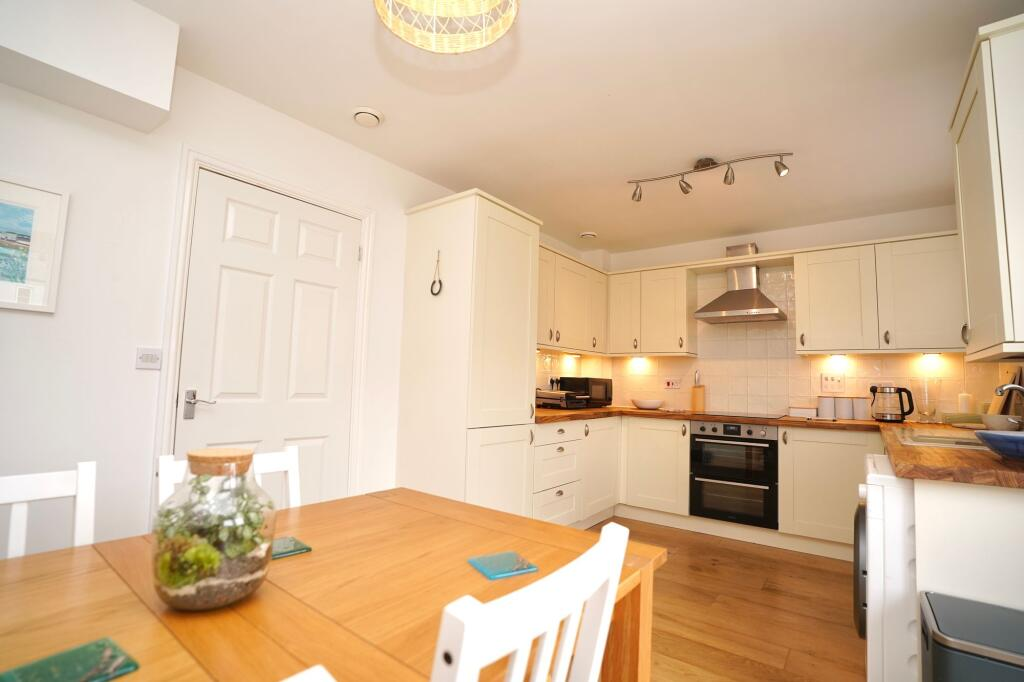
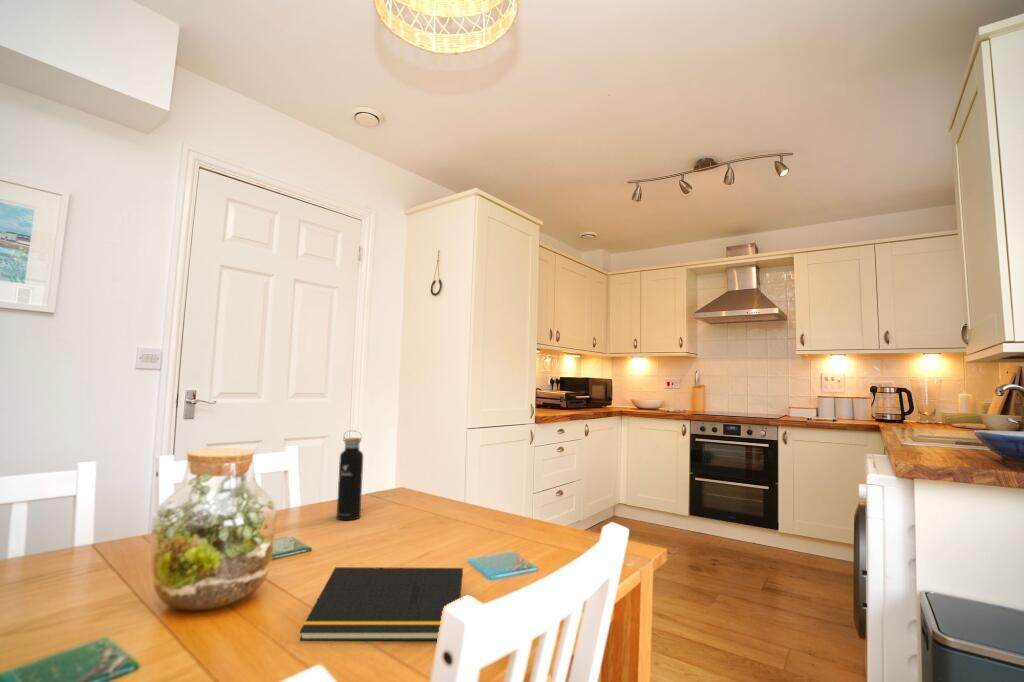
+ notepad (390, 600)
+ water bottle (350, 473)
